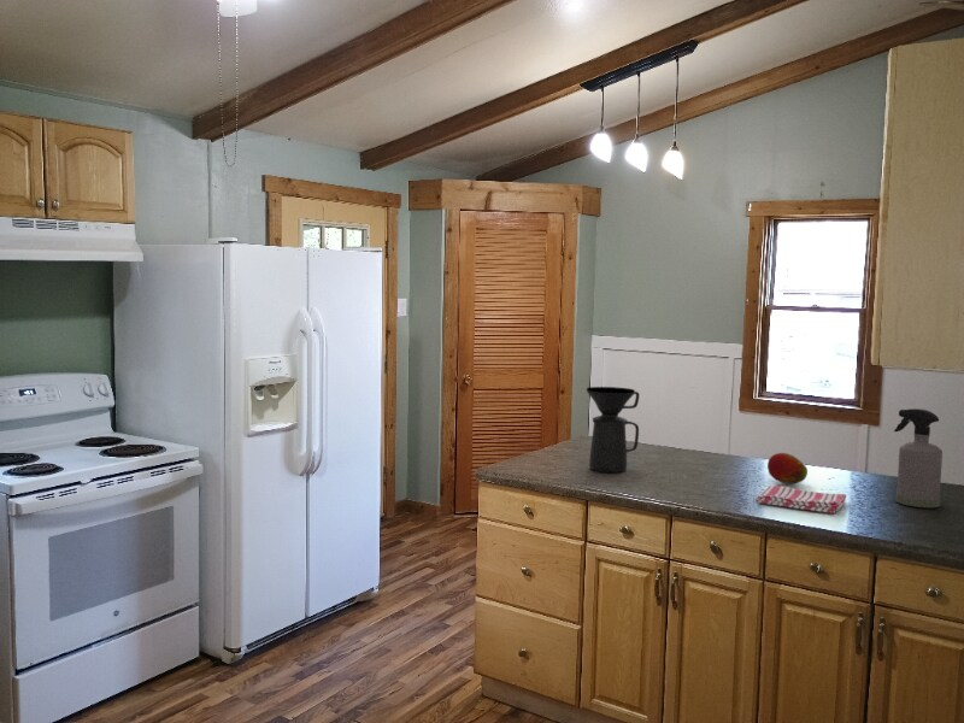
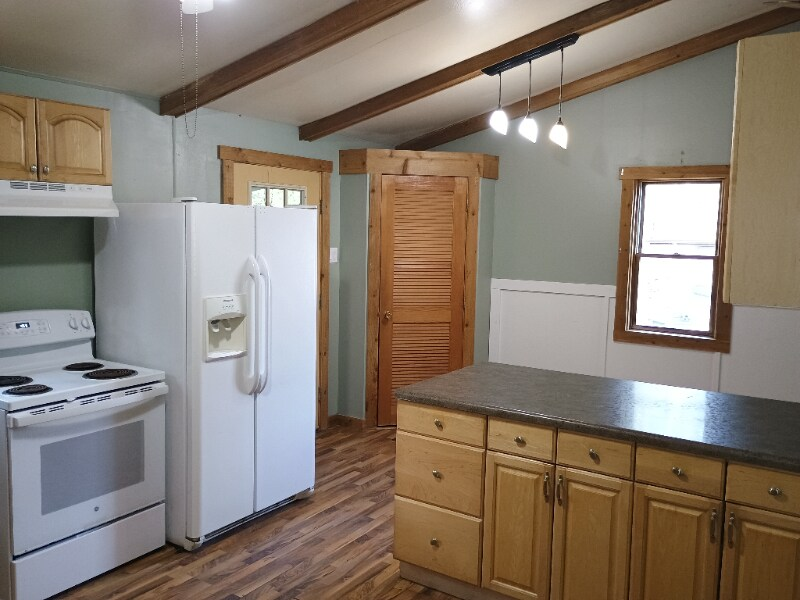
- fruit (787, 468)
- spray bottle (917, 455)
- coffee maker (609, 429)
- dish towel (800, 496)
